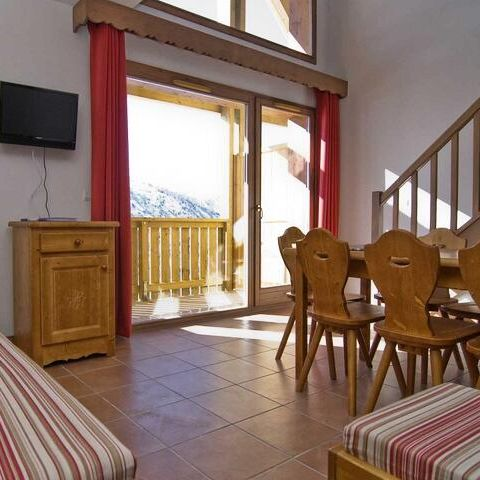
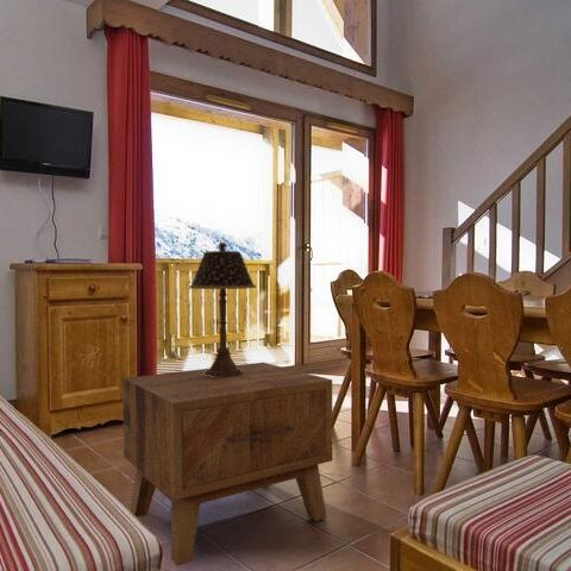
+ side table (228, 447)
+ table lamp (222, 307)
